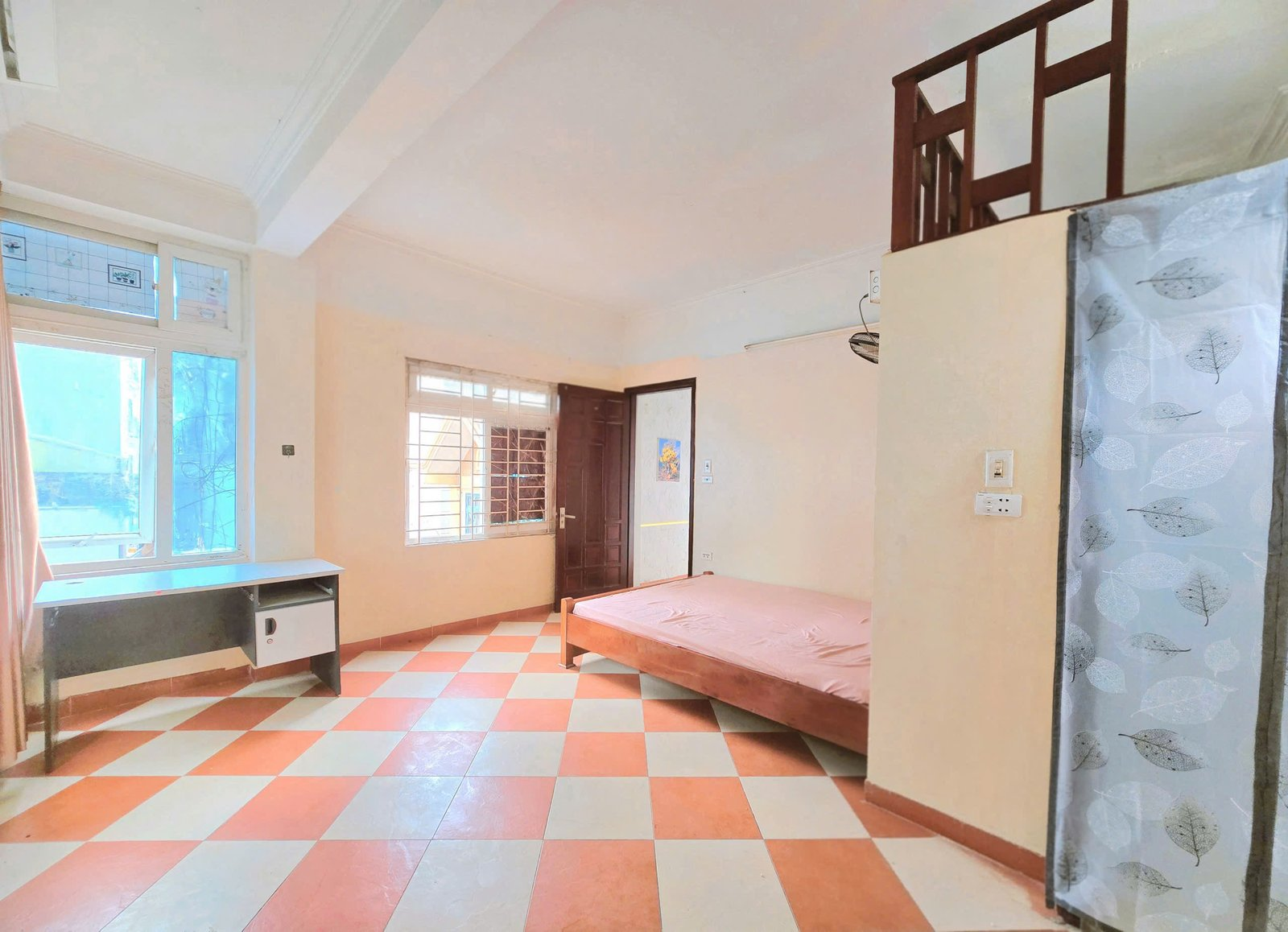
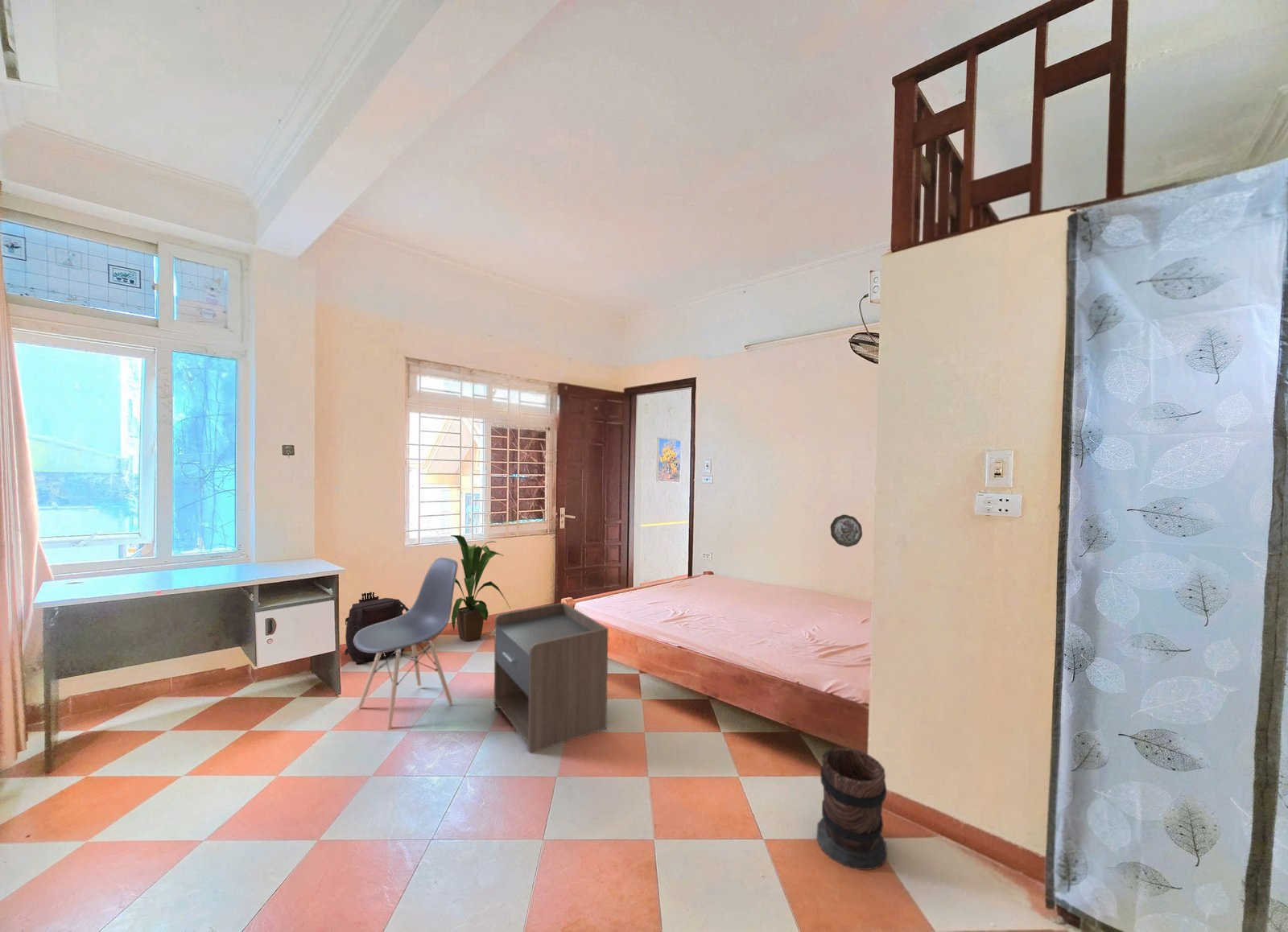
+ nightstand (547, 670)
+ chair (408, 636)
+ house plant (478, 582)
+ backpack (374, 624)
+ wooden barrel (855, 801)
+ decorative plate (846, 530)
